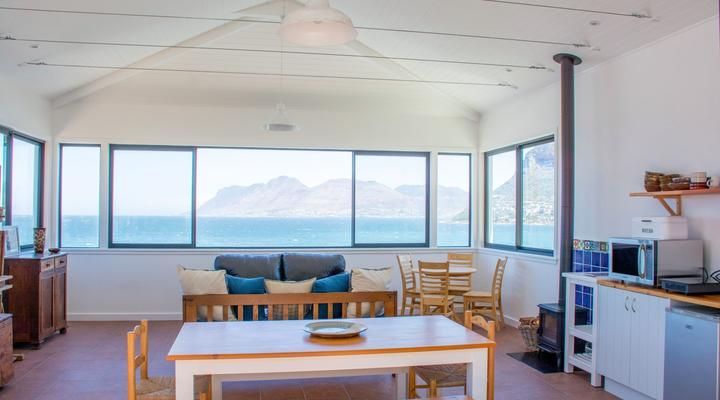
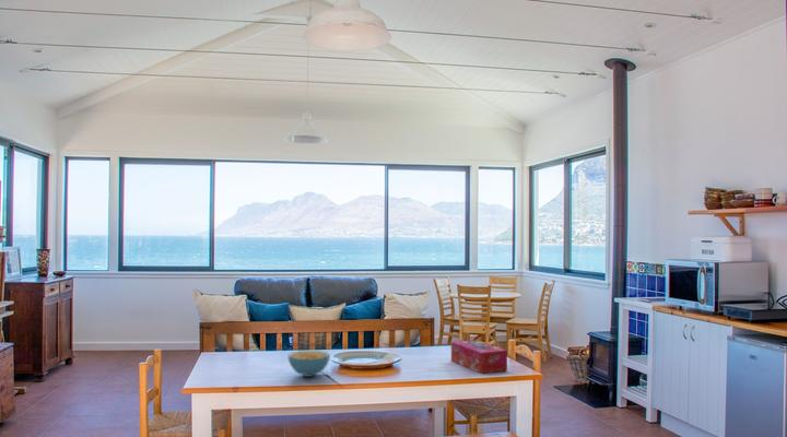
+ cereal bowl (308, 364)
+ tissue box (478, 355)
